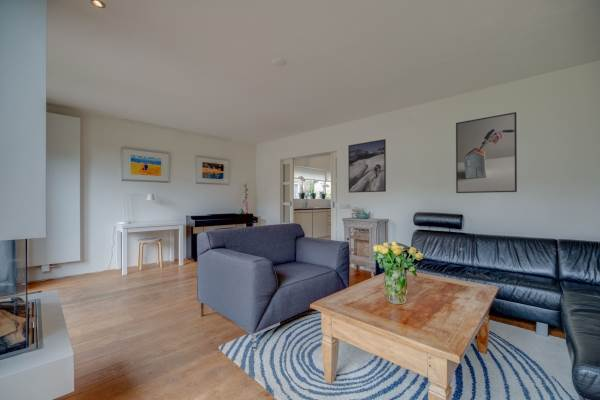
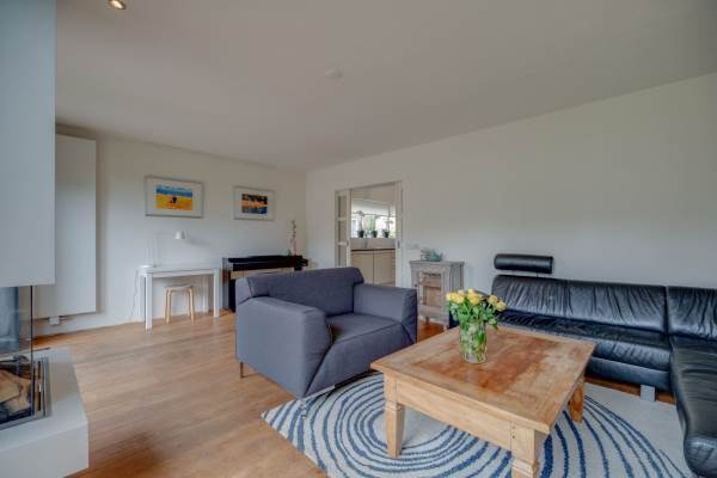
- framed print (484, 155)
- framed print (366, 167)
